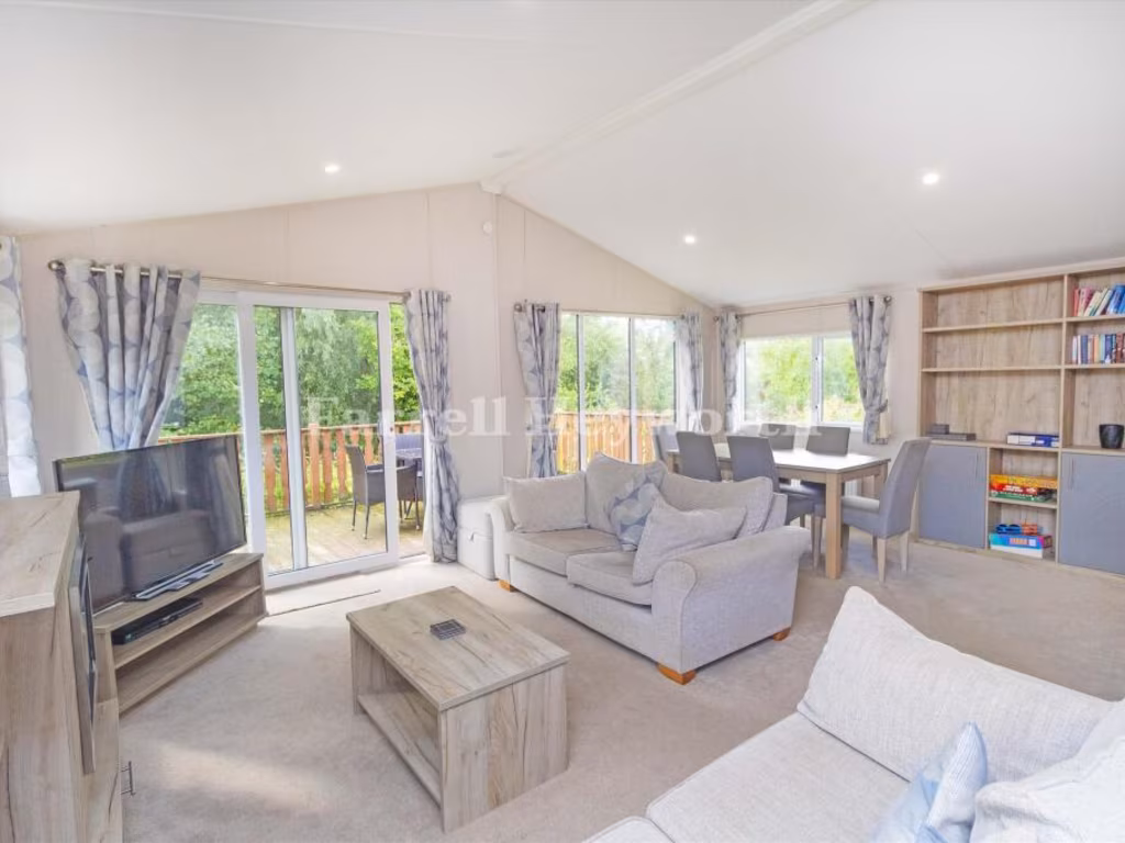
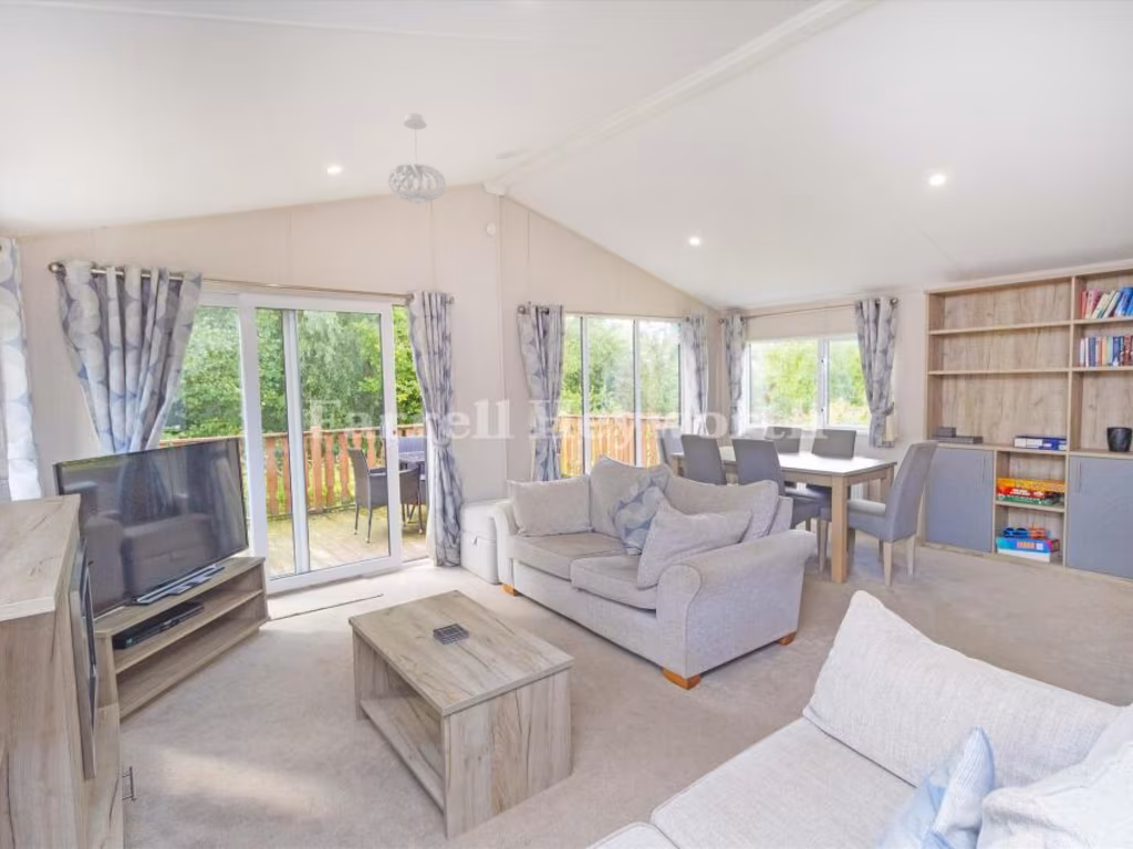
+ pendant light (416, 160)
